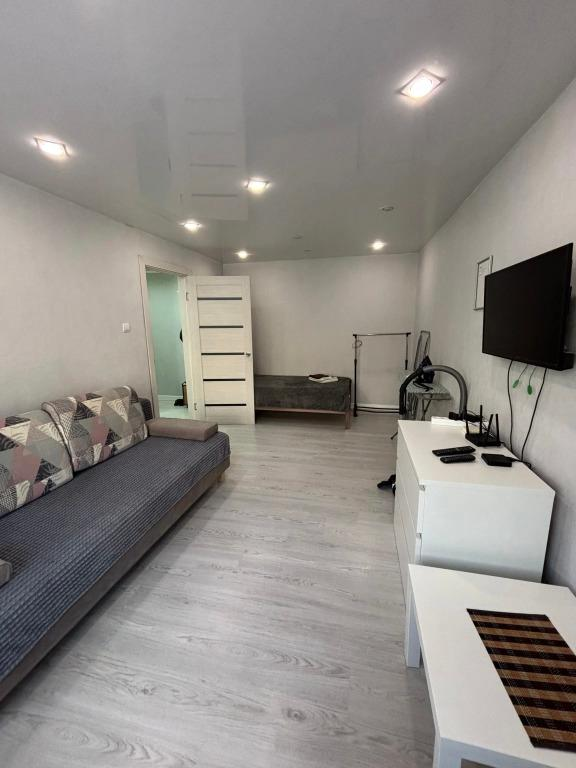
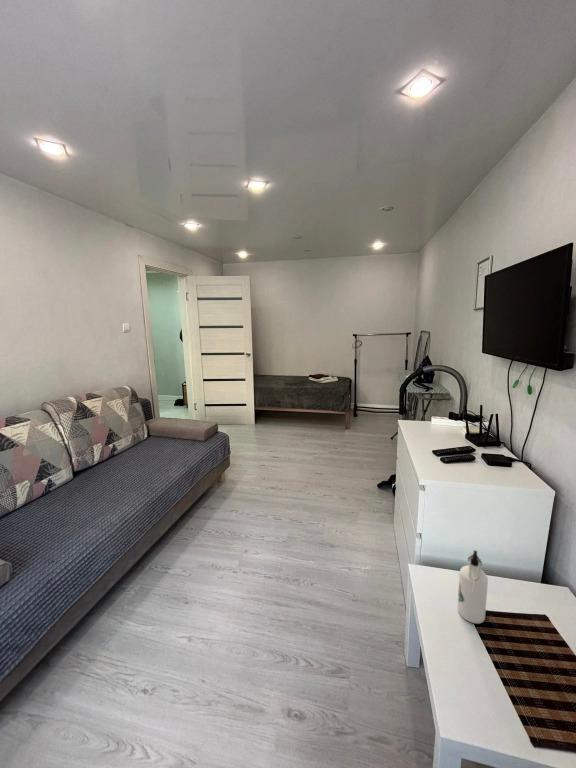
+ water bottle (472, 587)
